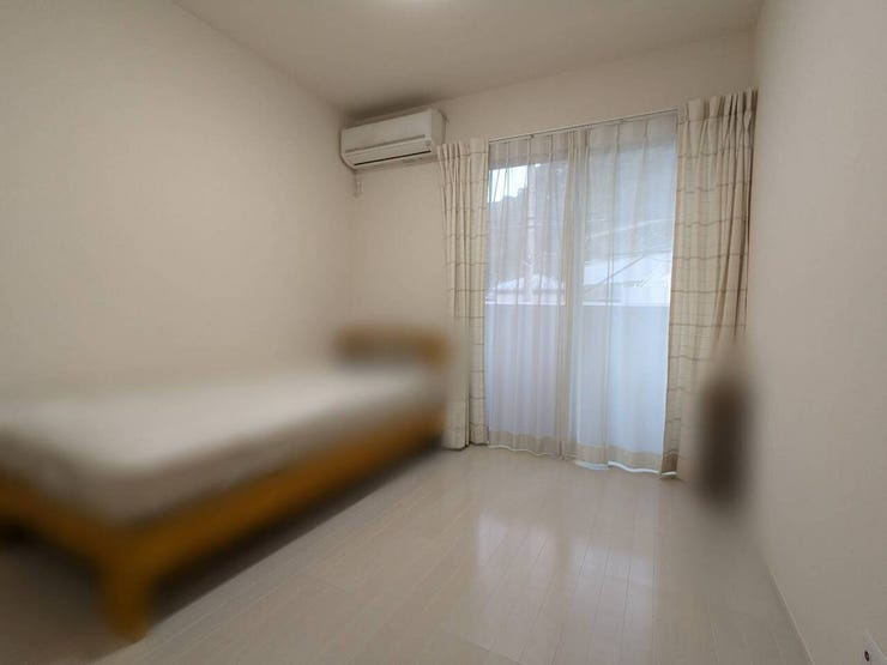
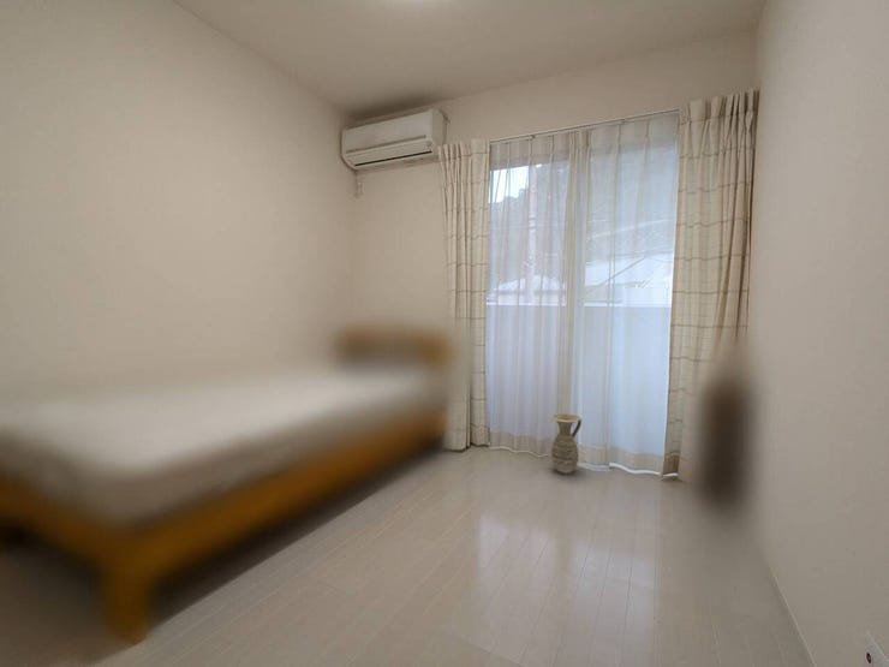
+ ceramic jug (565, 443)
